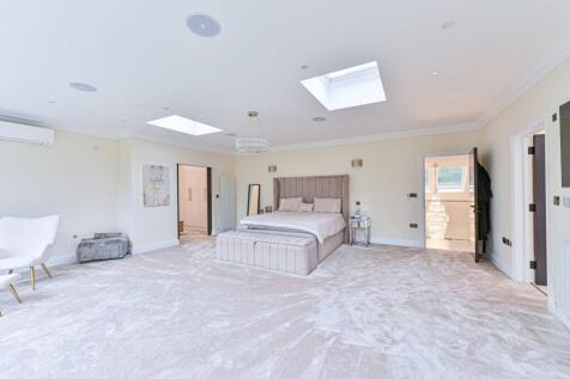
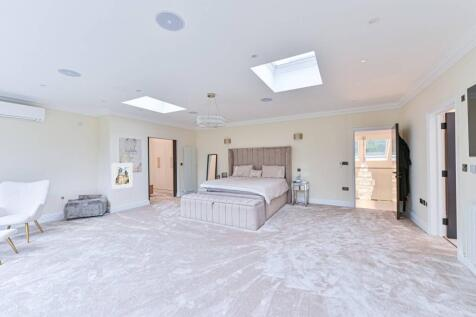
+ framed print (122, 175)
